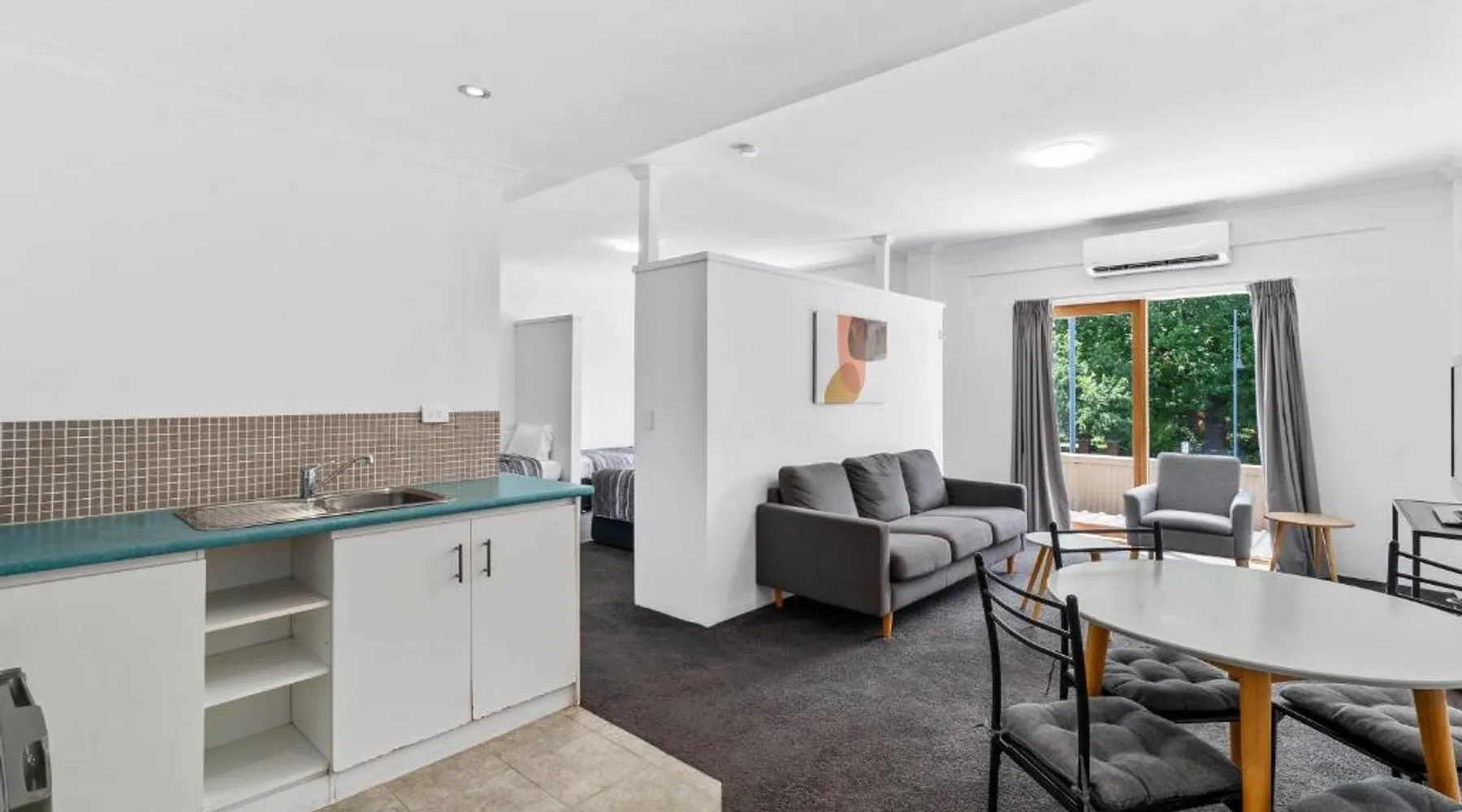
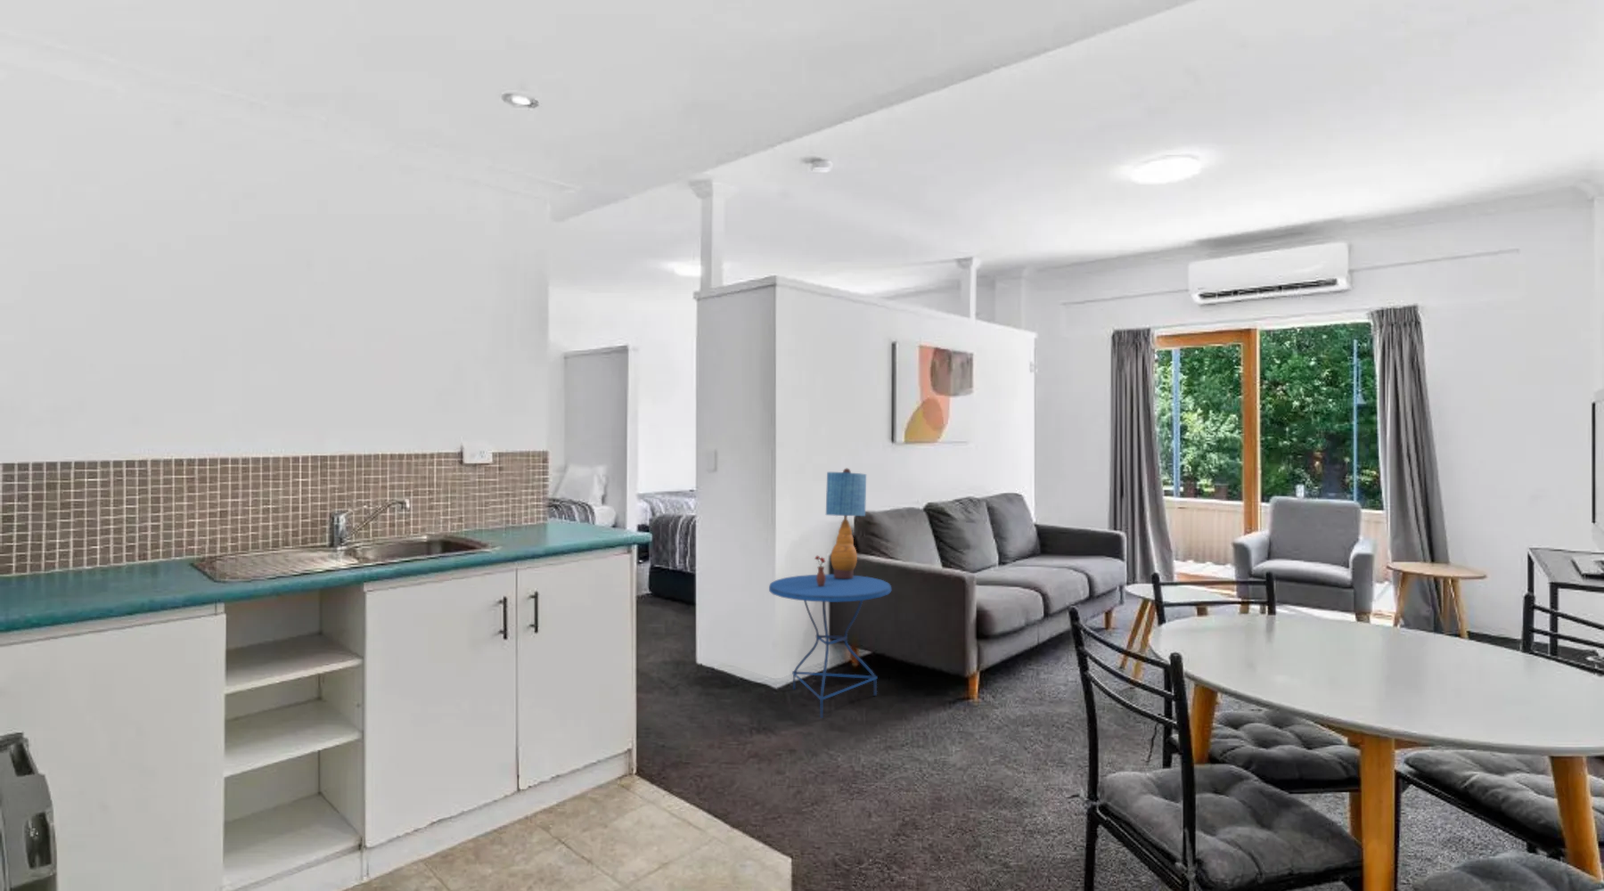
+ side table (827, 628)
+ table lamp (844, 522)
